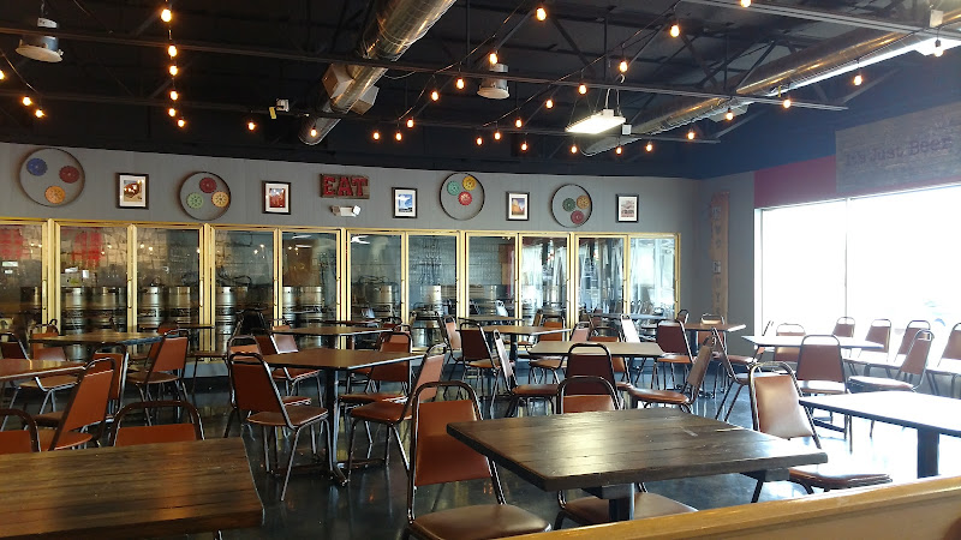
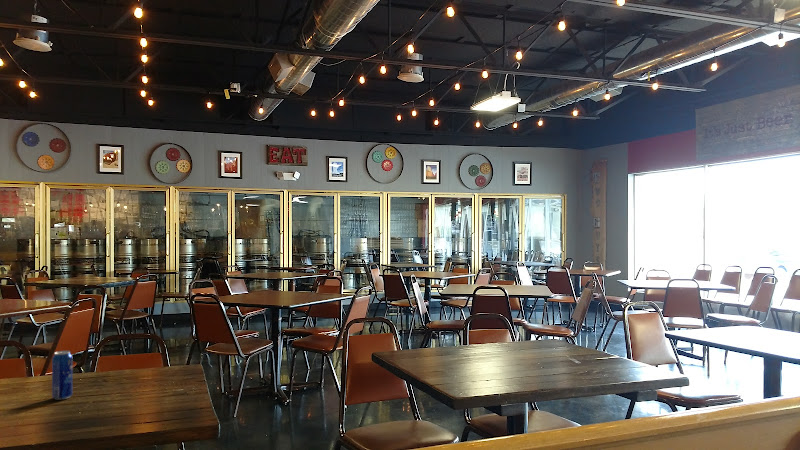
+ beverage can (62, 374)
